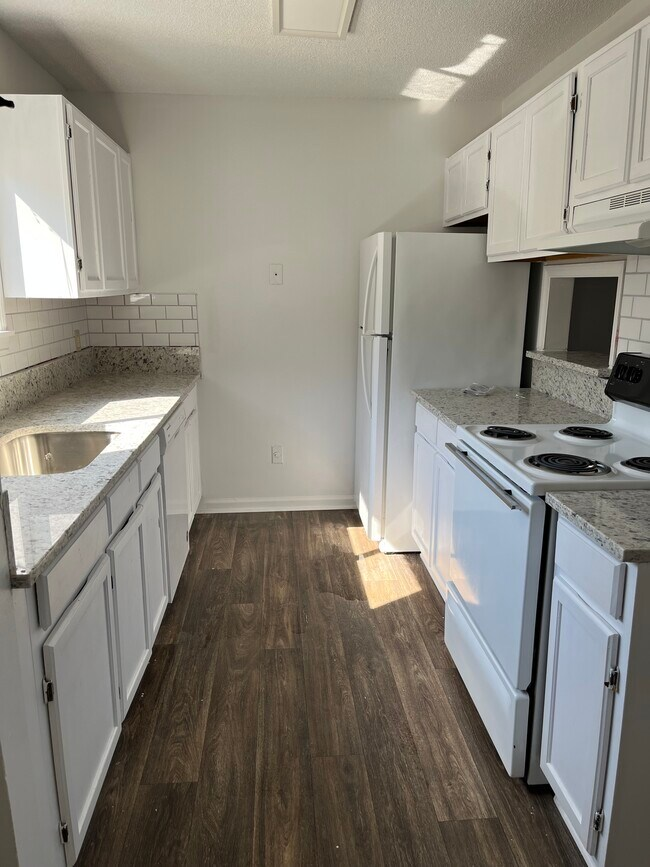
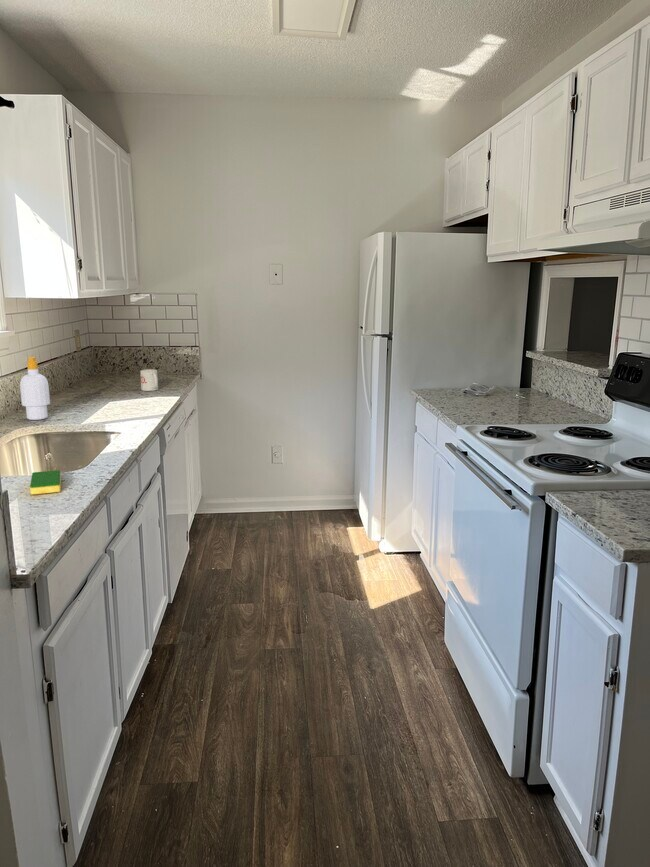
+ soap bottle (34, 388)
+ dish sponge (46, 481)
+ mug (150, 380)
